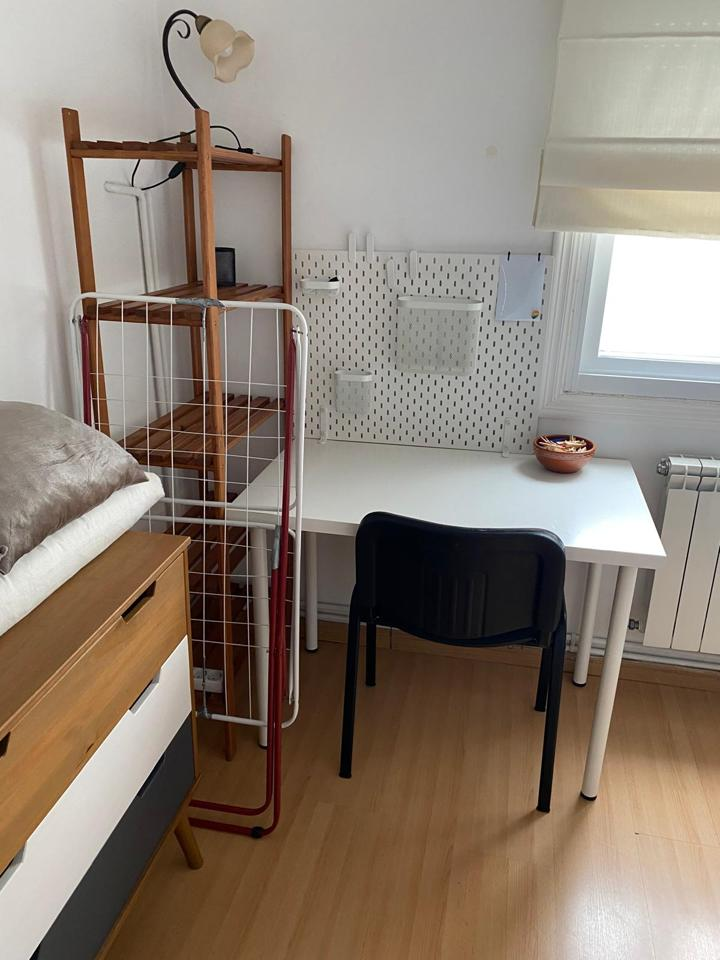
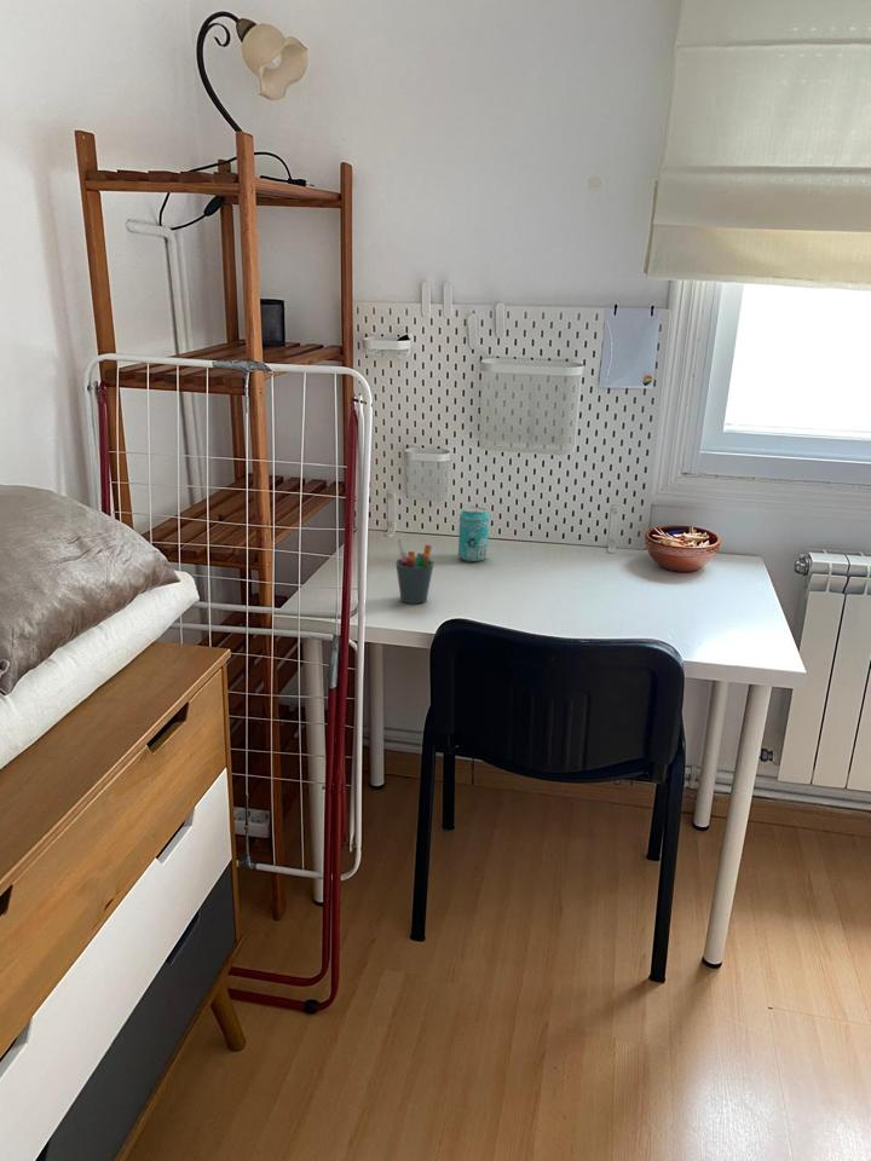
+ beverage can (473, 533)
+ pen holder (415, 571)
